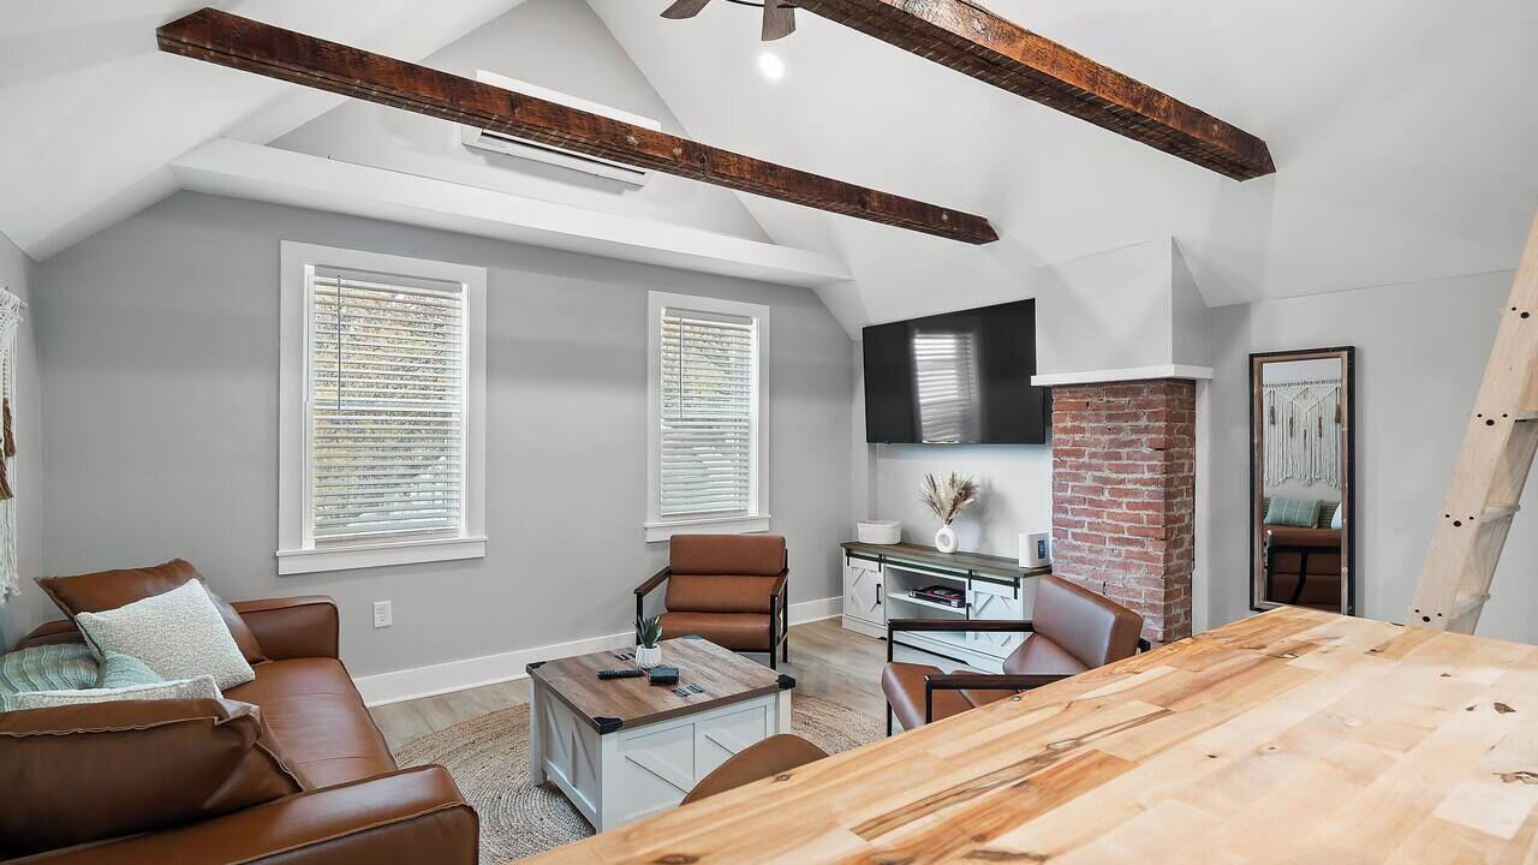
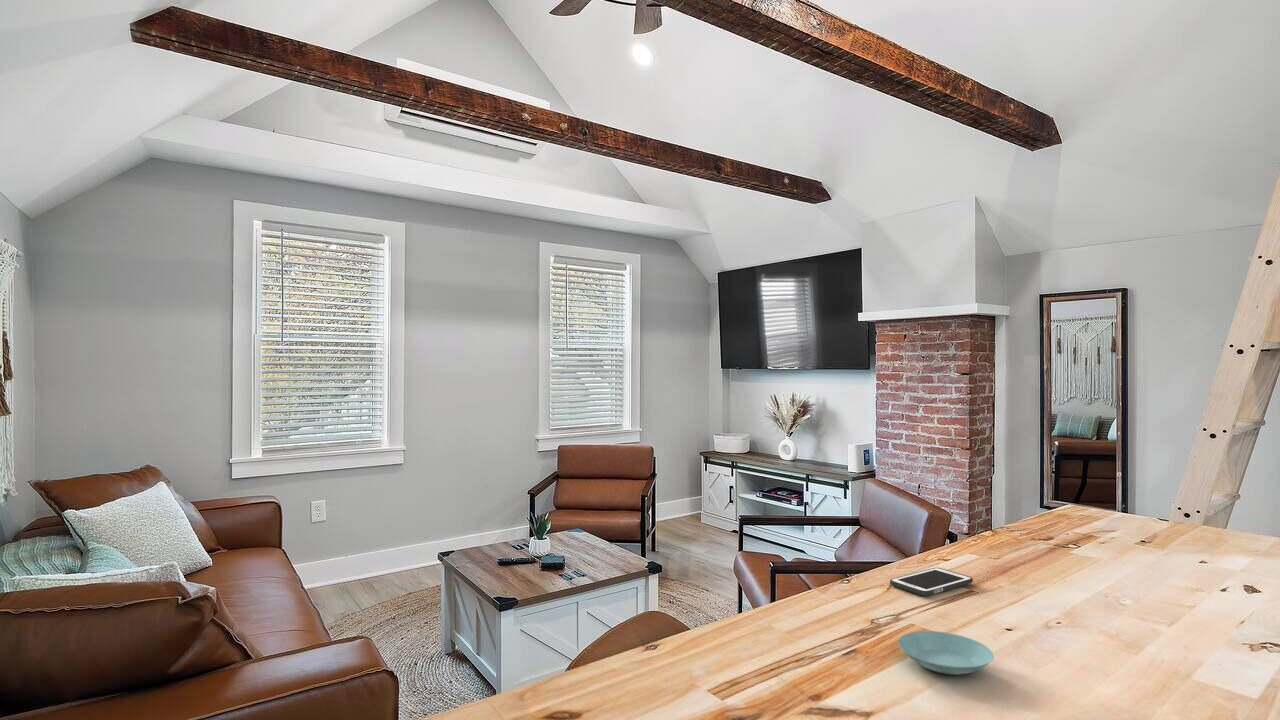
+ cell phone (931, 581)
+ saucer (944, 655)
